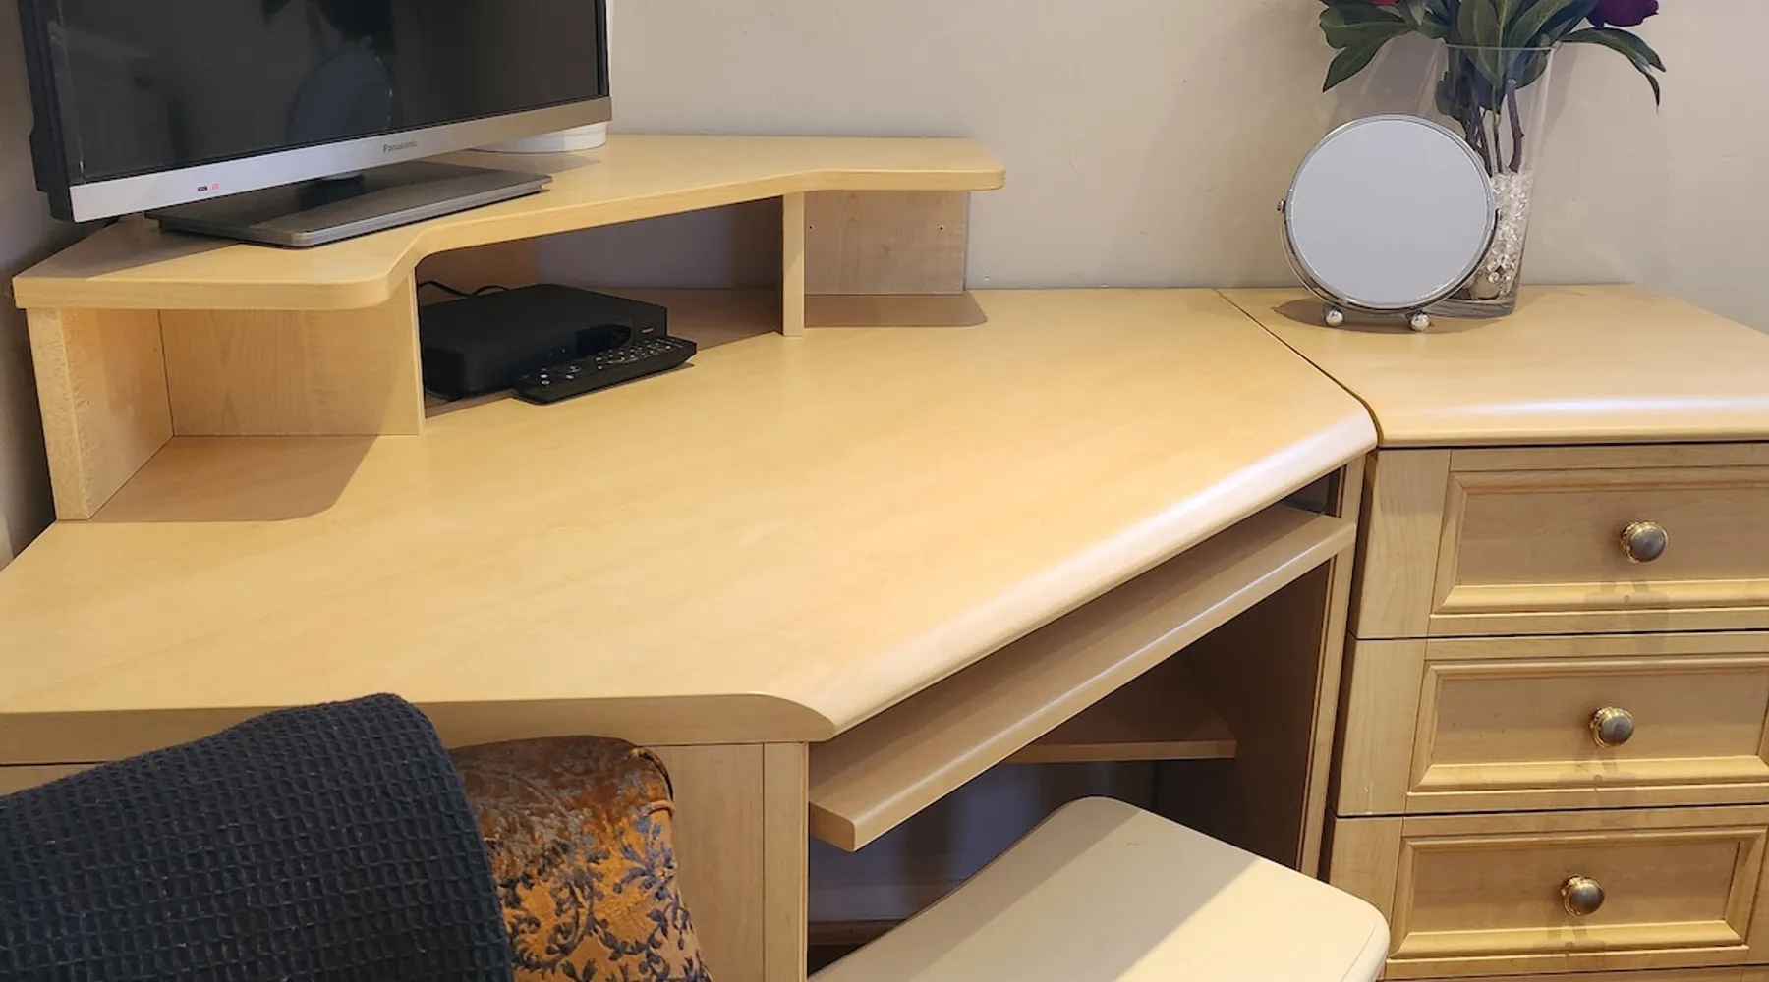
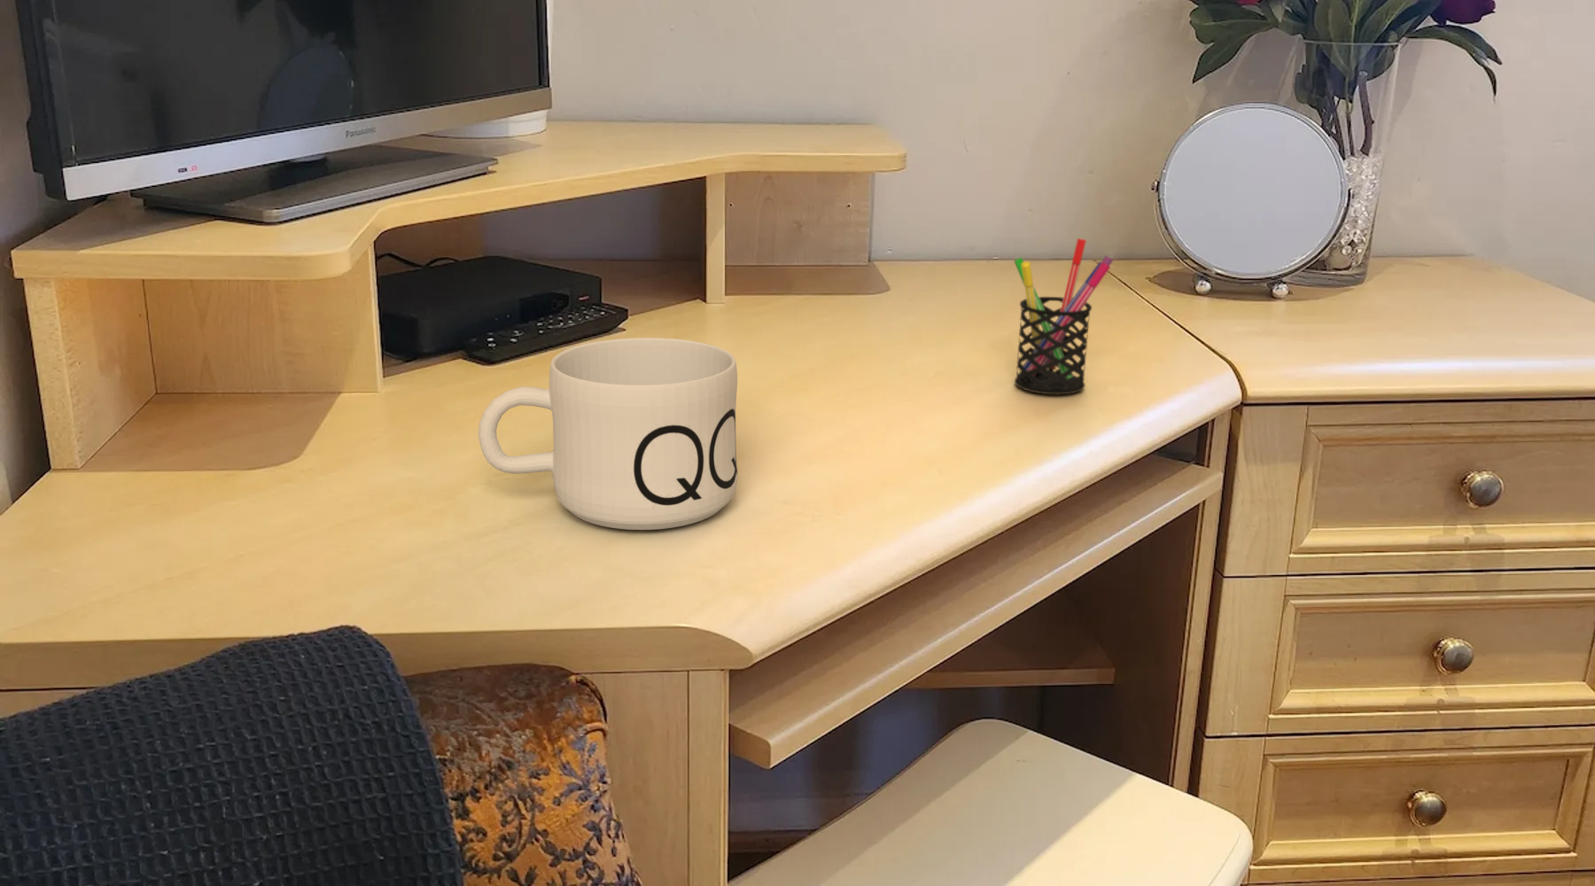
+ mug (610, 433)
+ pen holder (1050, 313)
